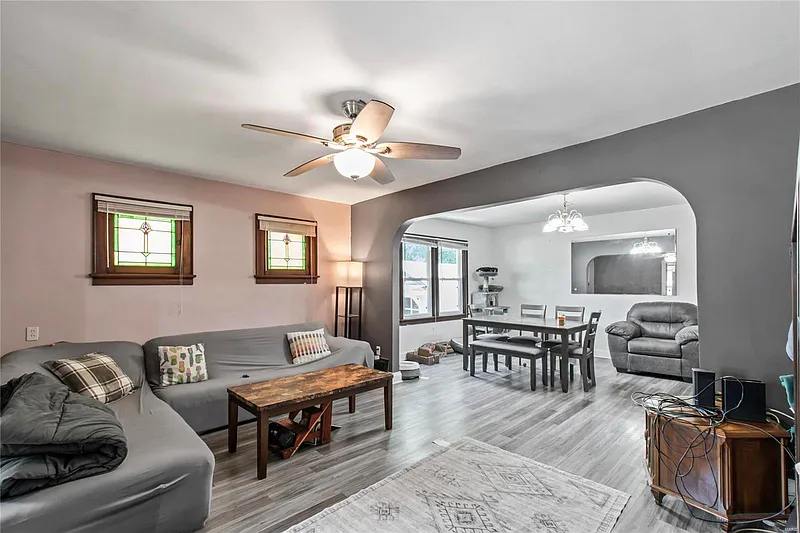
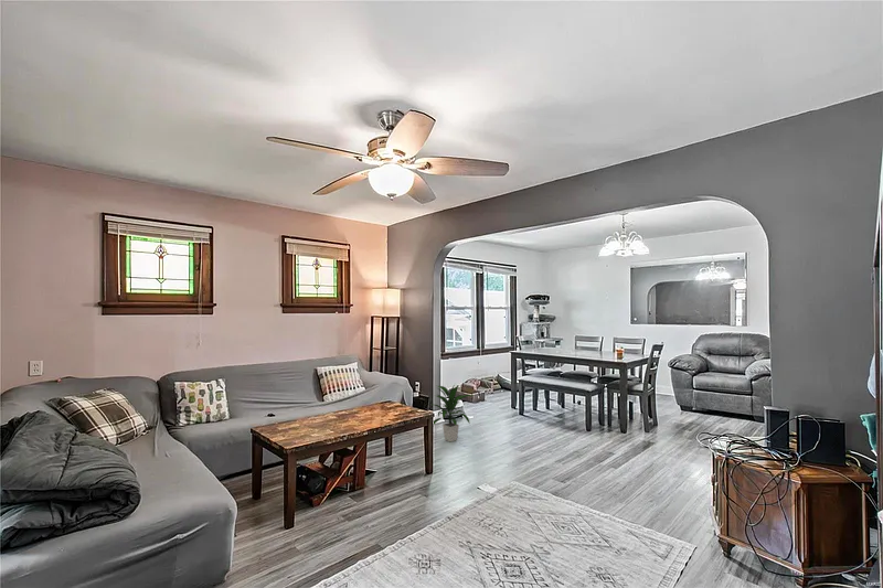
+ indoor plant (448, 410)
